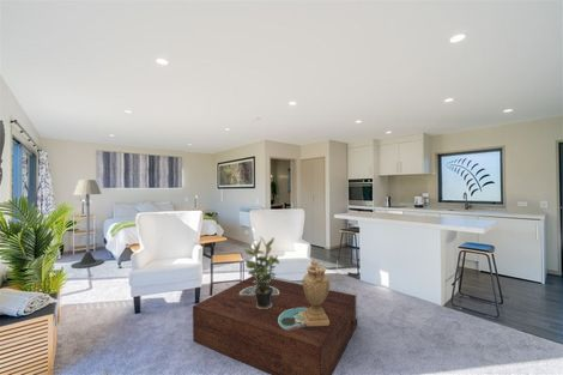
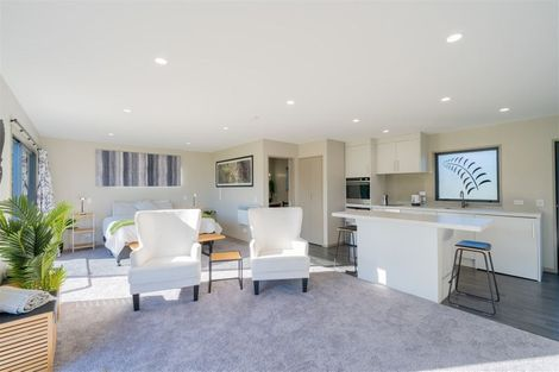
- decorative urn (315, 291)
- potted plant (260, 271)
- floor lamp (87, 222)
- stereo (279, 315)
